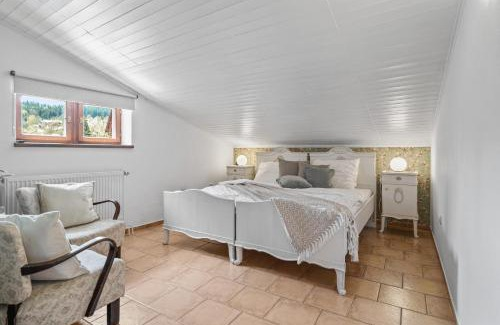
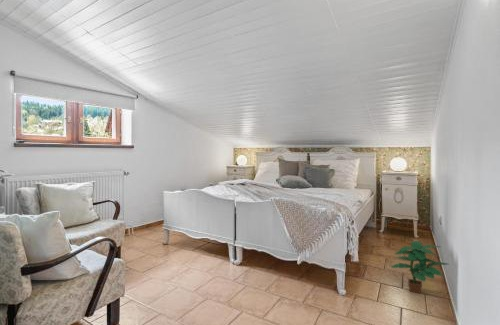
+ potted plant (419, 268)
